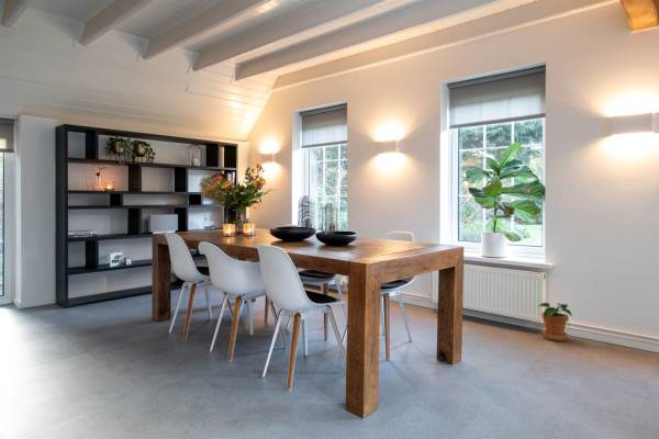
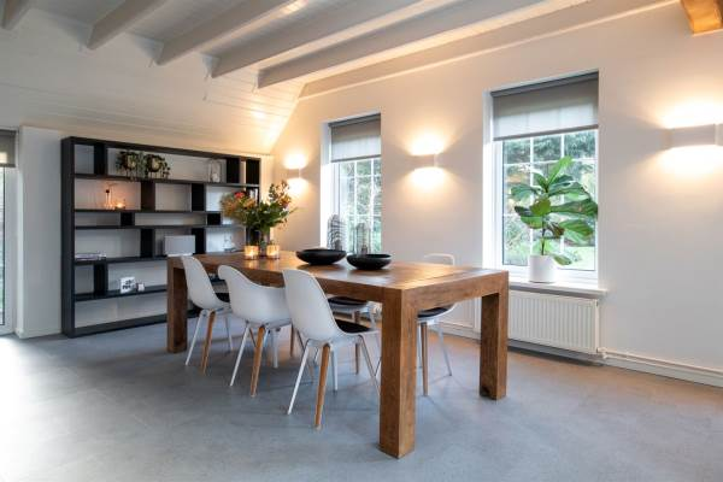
- potted plant (551, 320)
